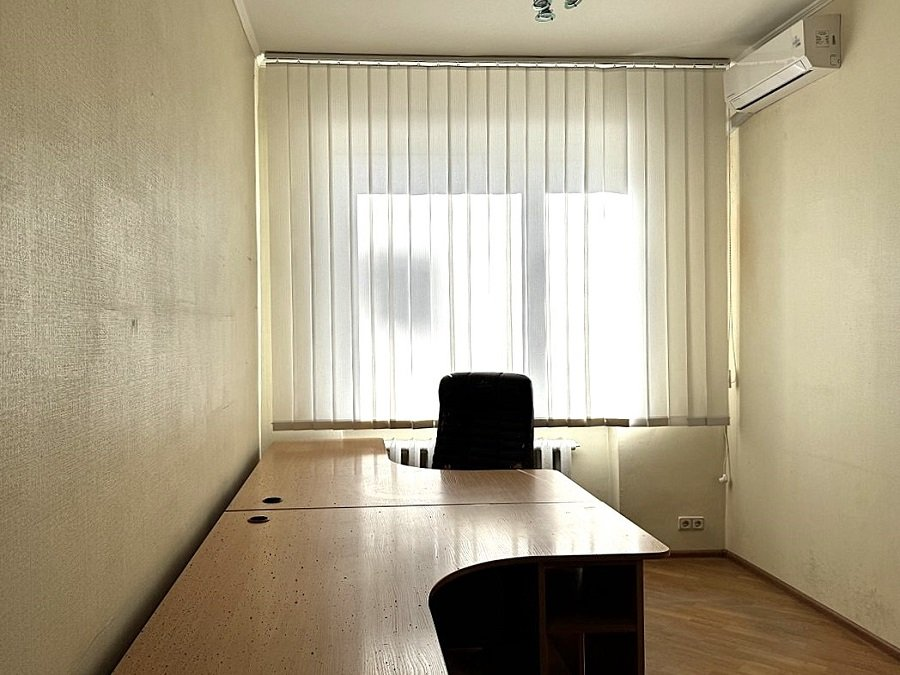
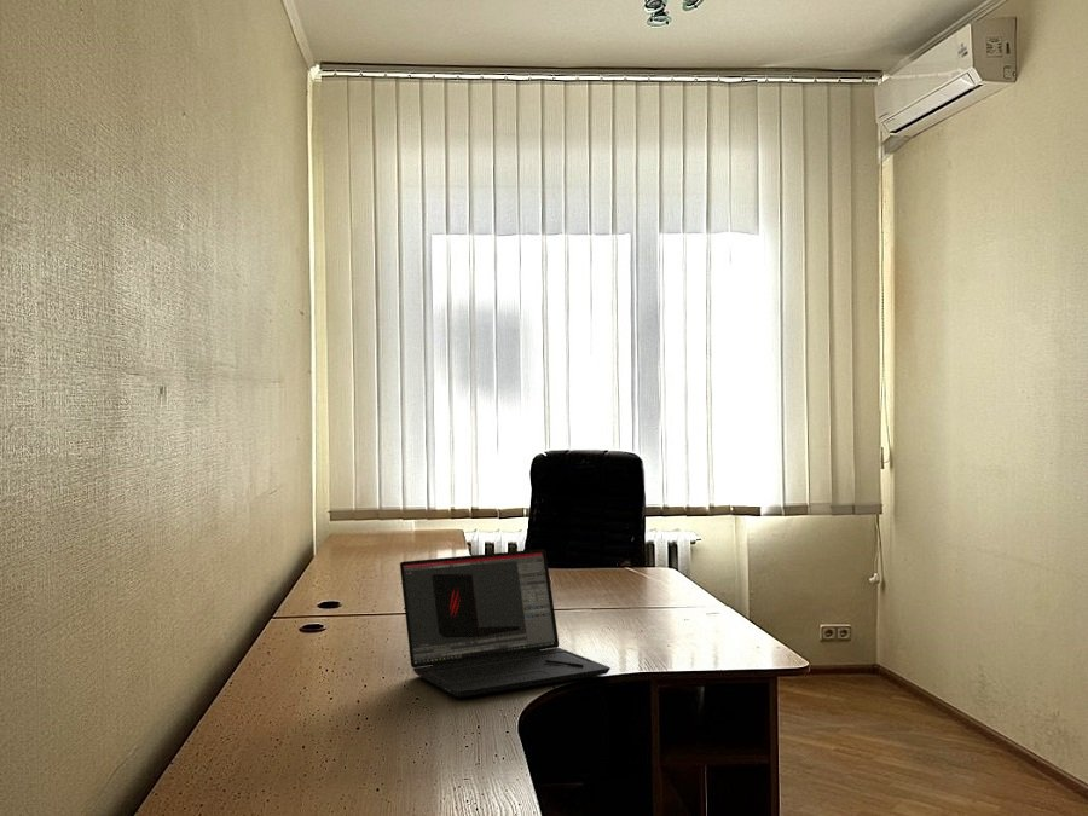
+ laptop (503, 617)
